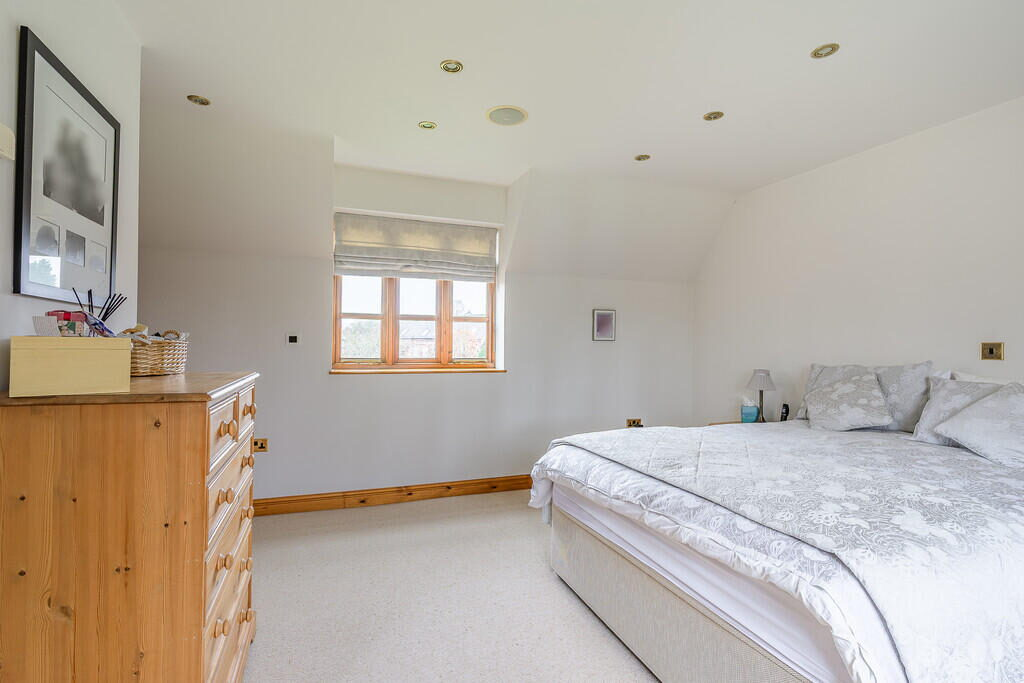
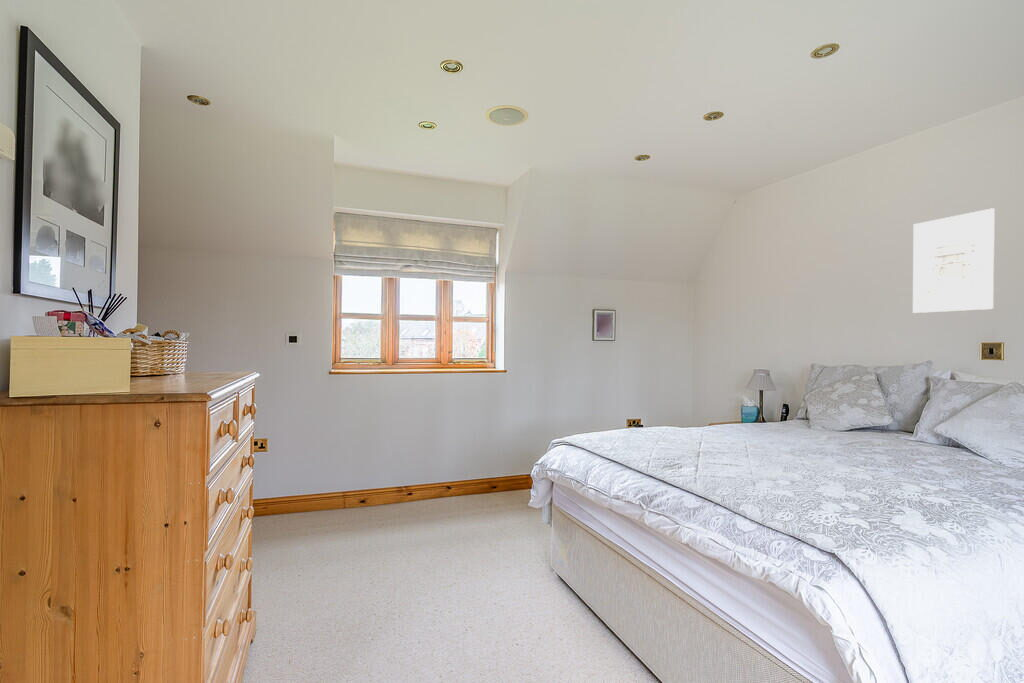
+ wall art (951, 263)
